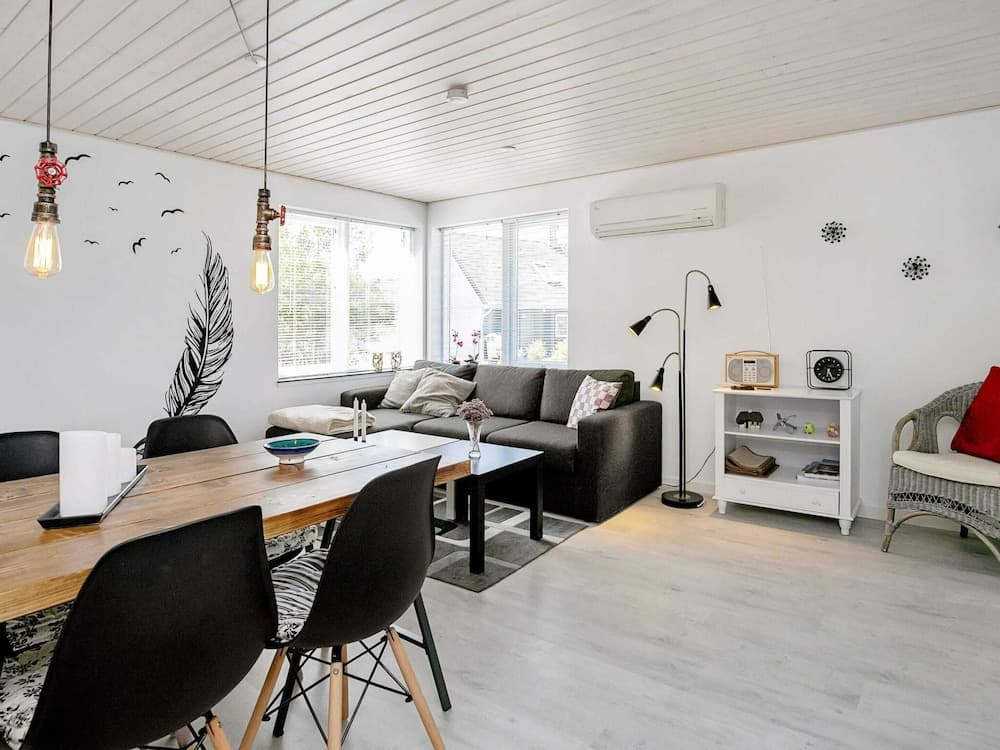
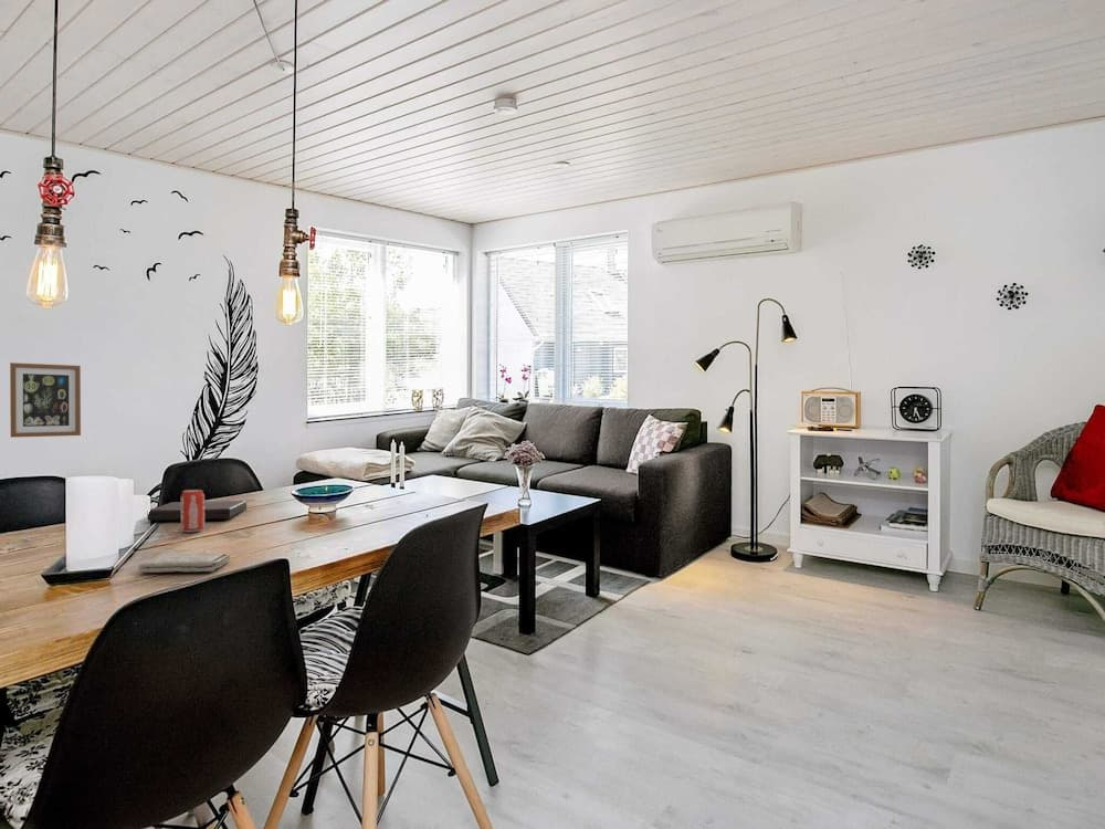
+ washcloth (186, 560)
+ wall art (46, 400)
+ beverage can (192, 511)
+ book (204, 510)
